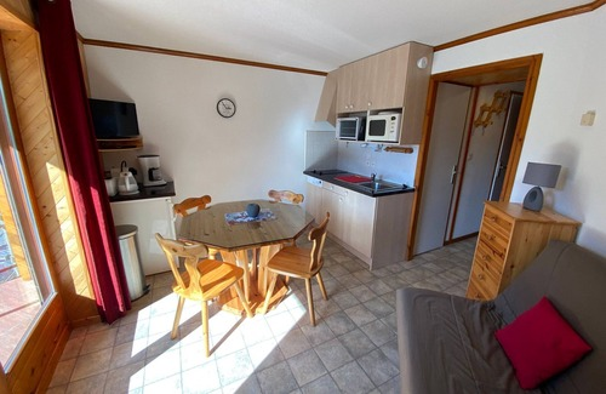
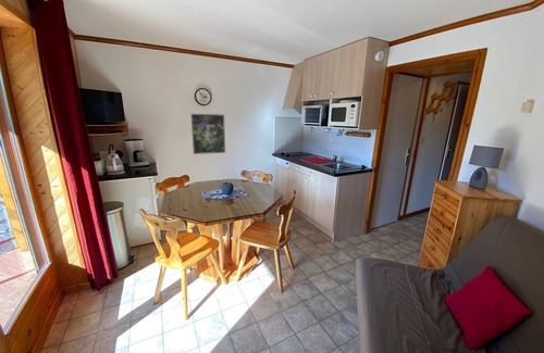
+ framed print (209, 134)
